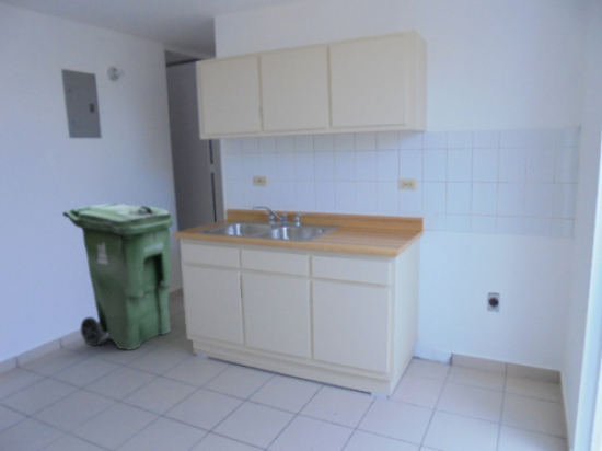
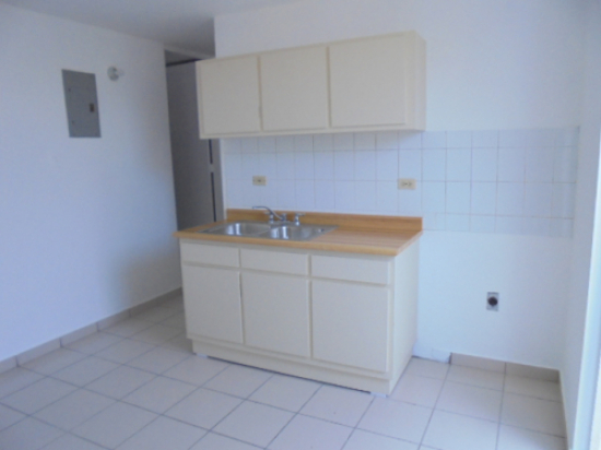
- trash bin (129, 271)
